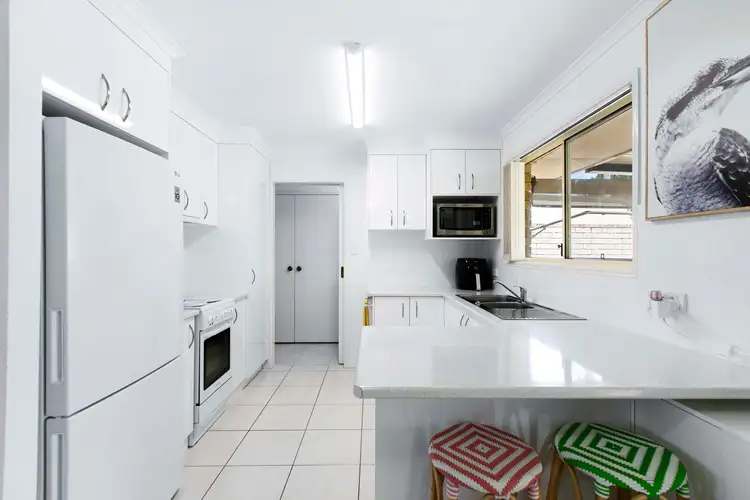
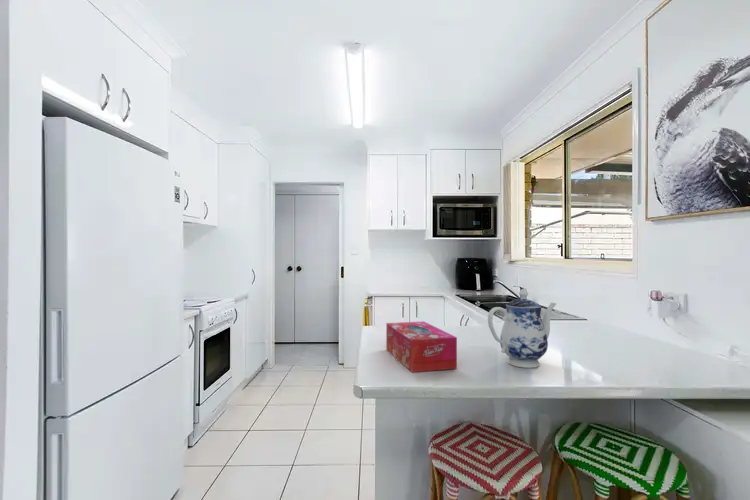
+ tissue box (418, 343)
+ teapot (523, 326)
